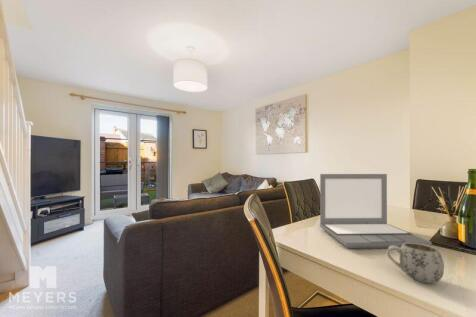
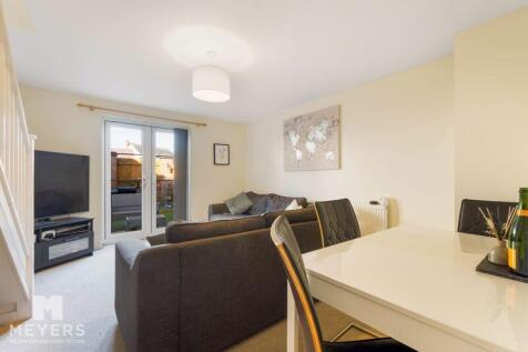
- mug (413, 261)
- laptop (368, 206)
